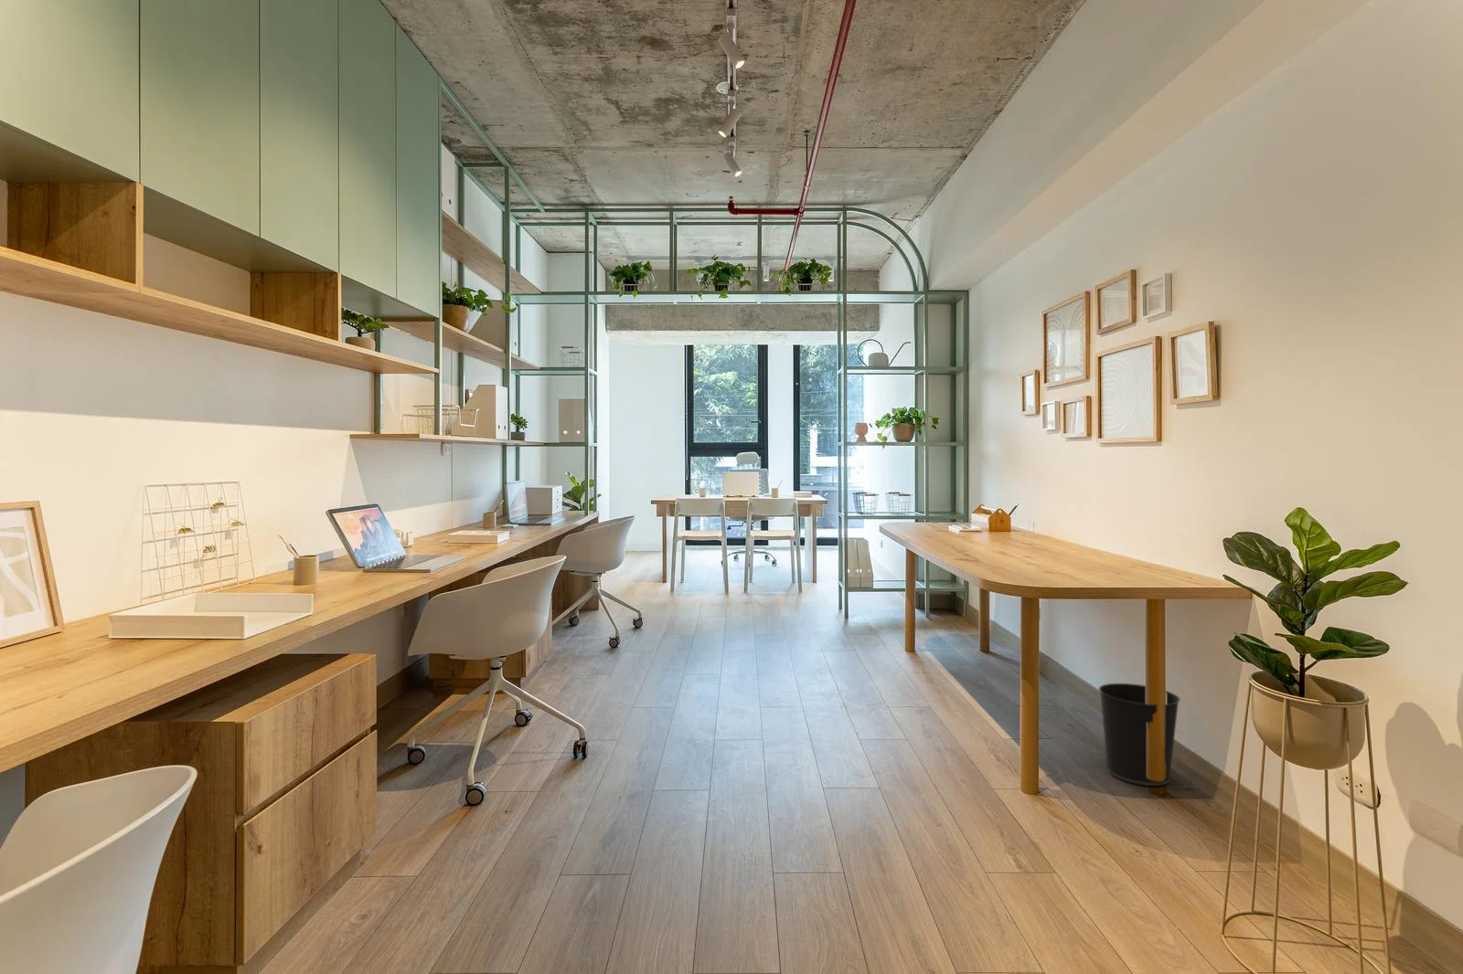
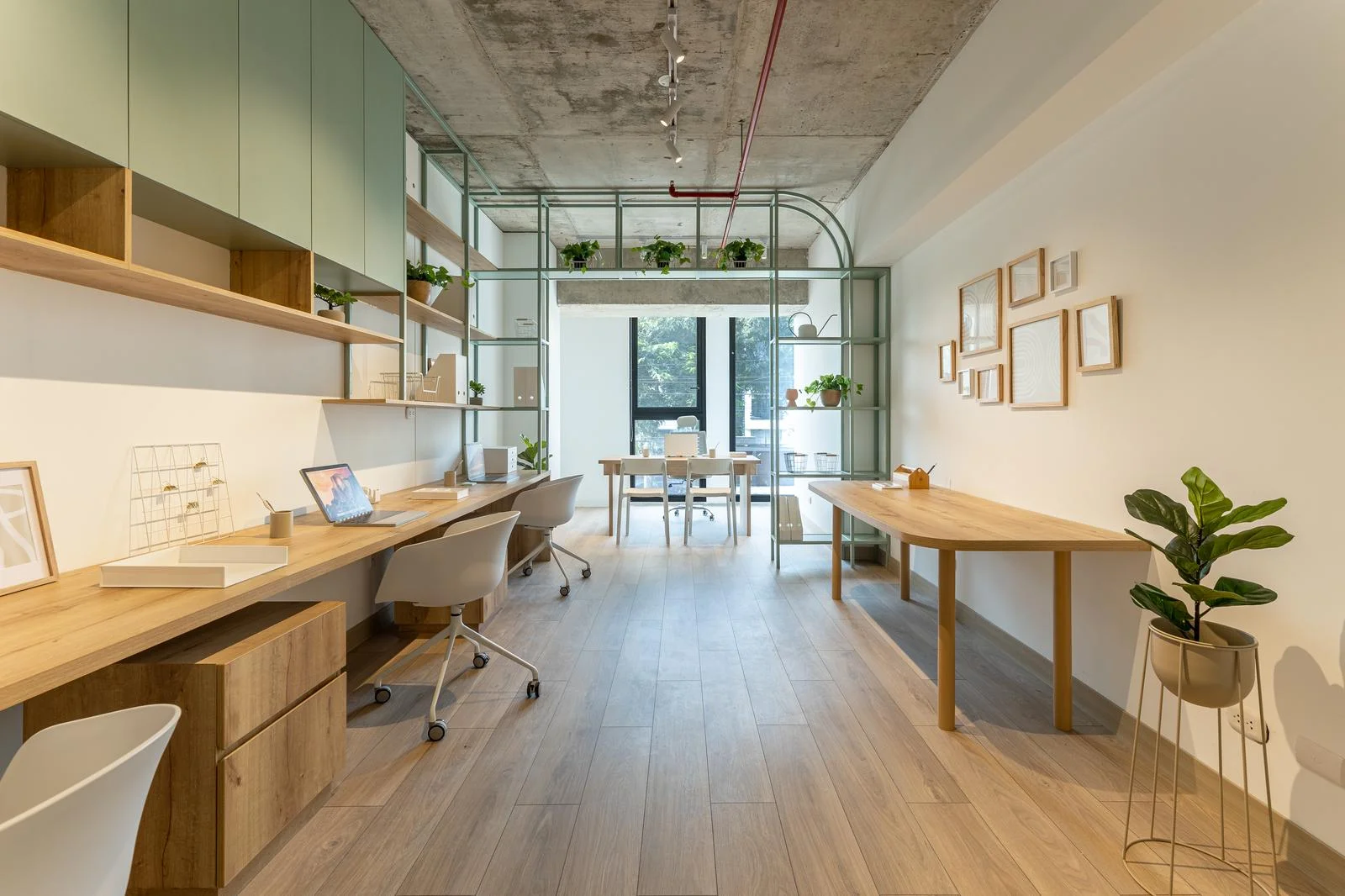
- wastebasket (1138, 734)
